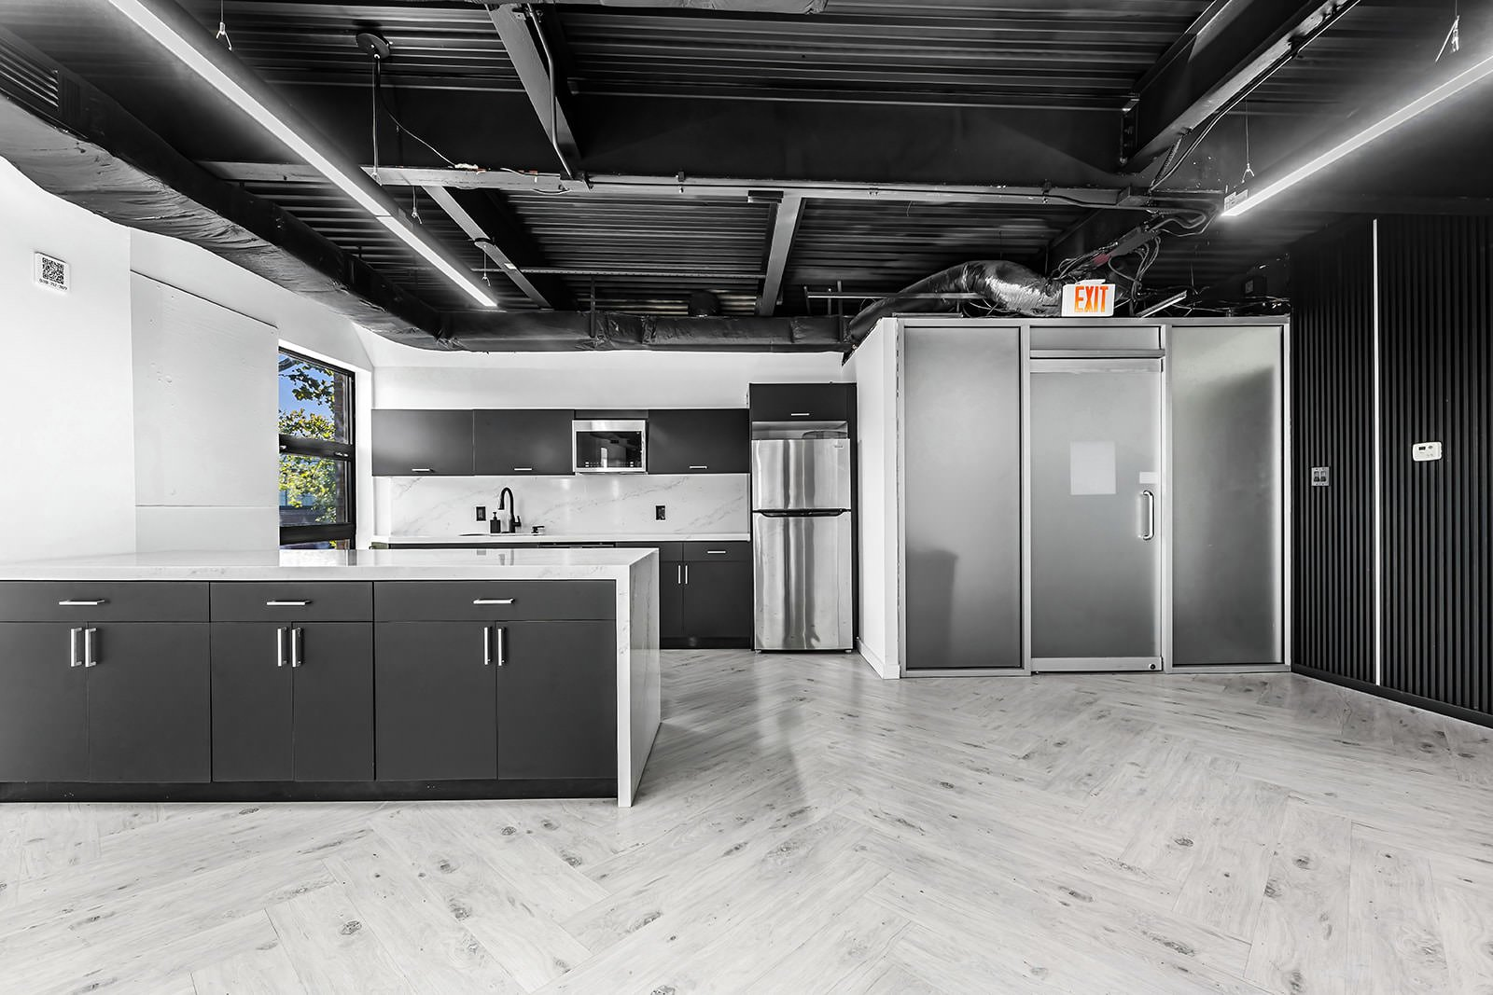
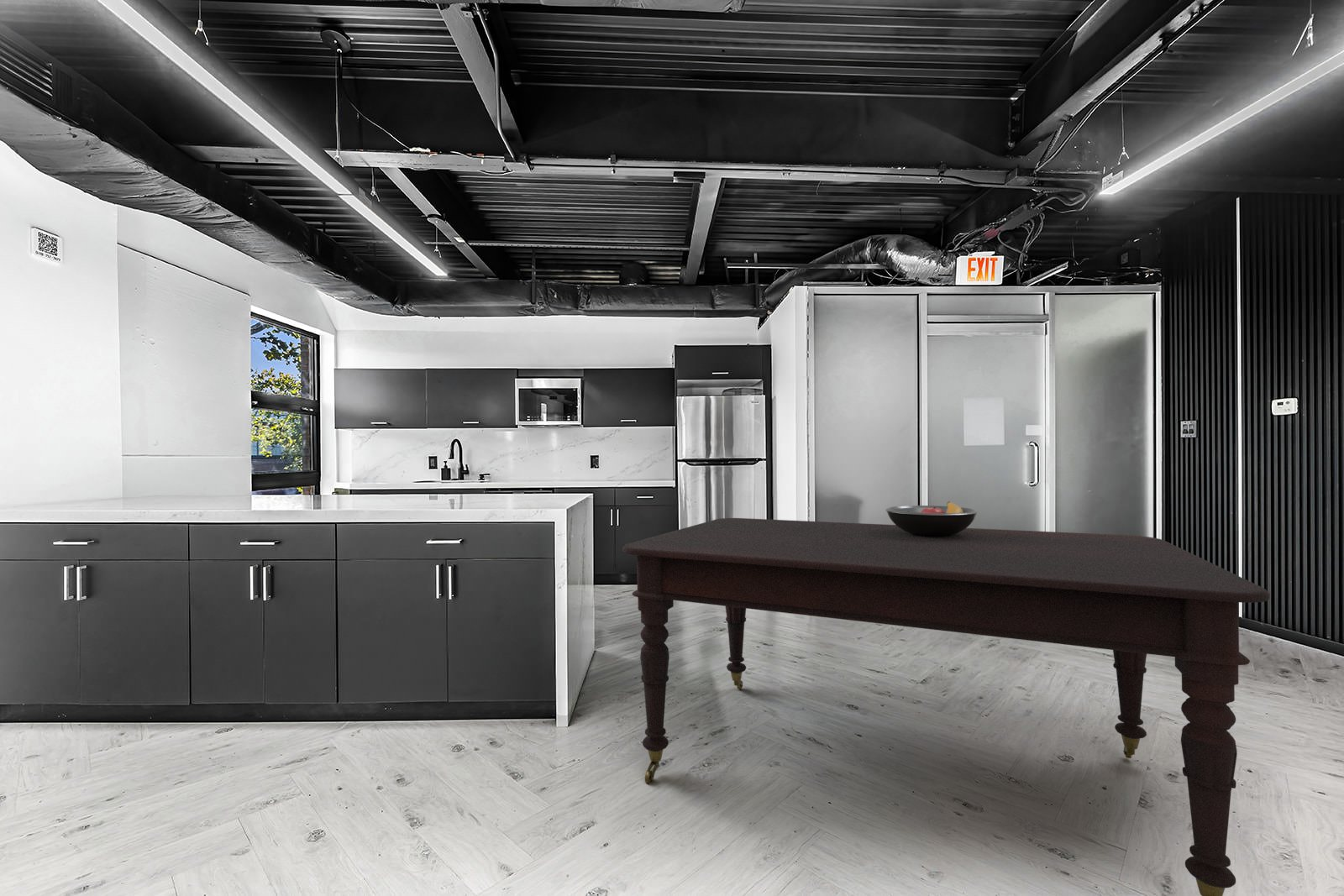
+ fruit bowl (930, 518)
+ dining table (901, 626)
